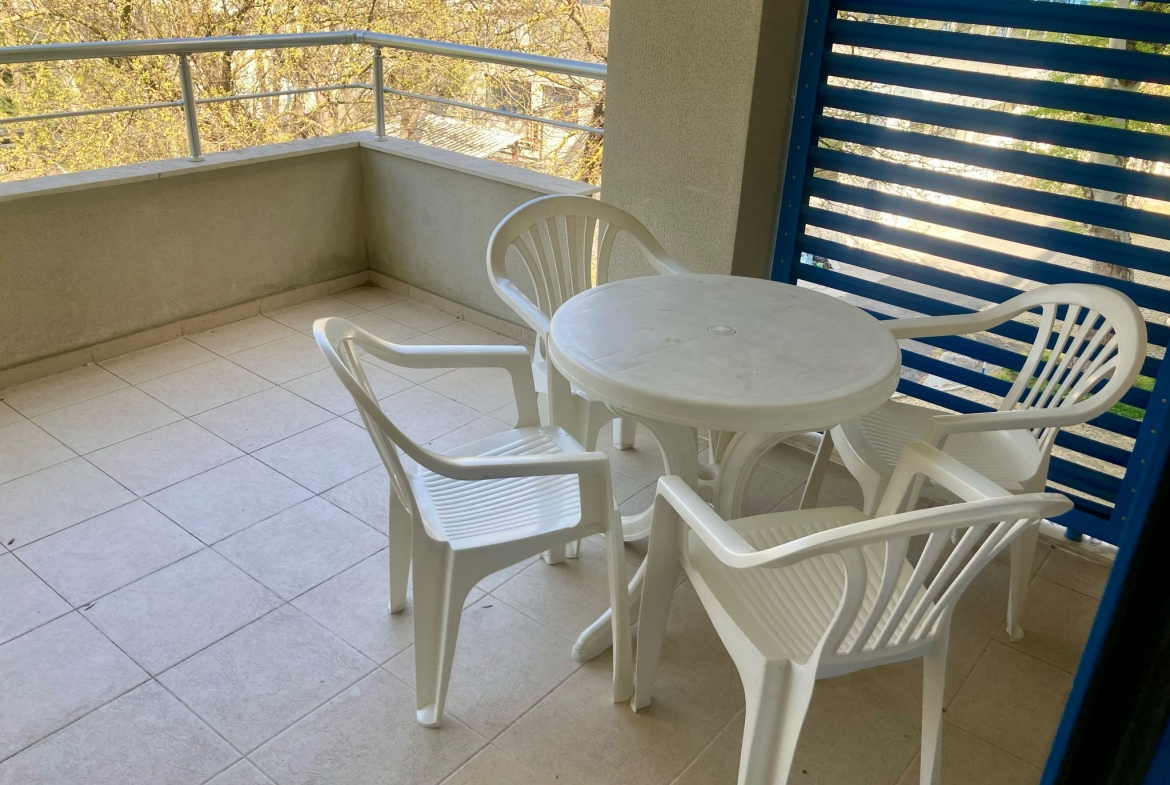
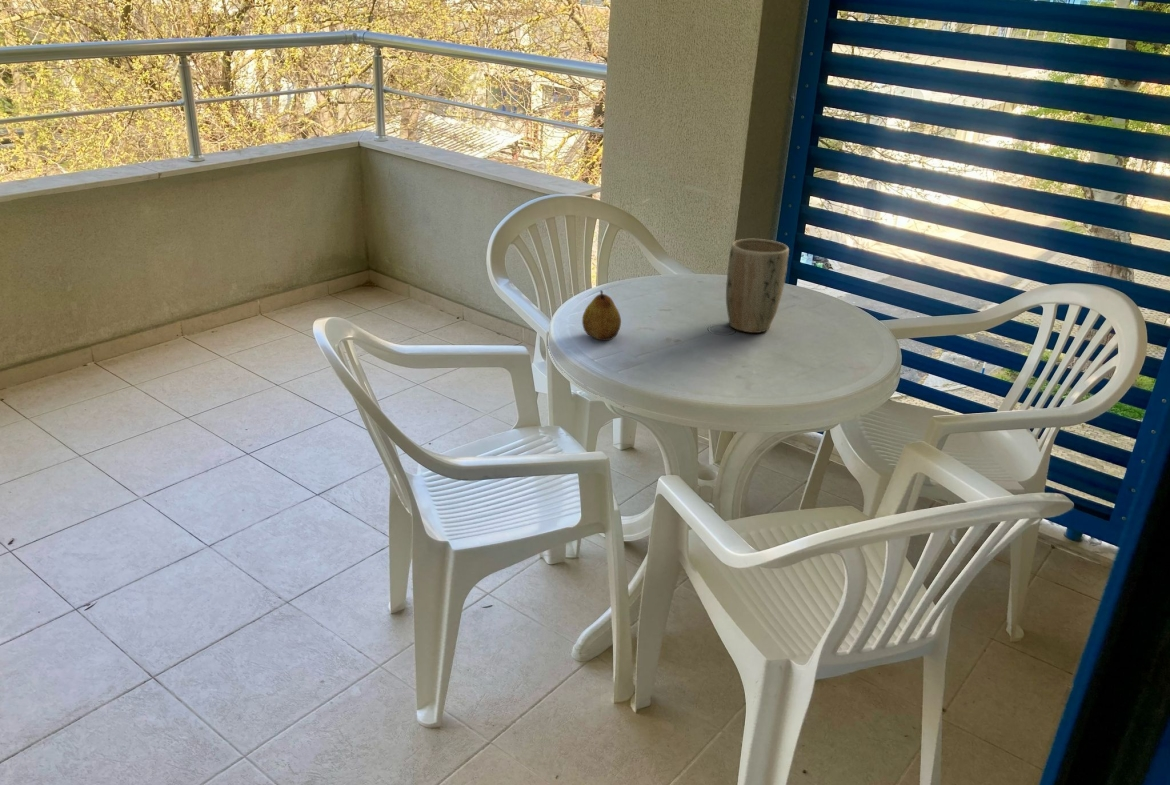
+ fruit (602, 312)
+ plant pot (755, 286)
